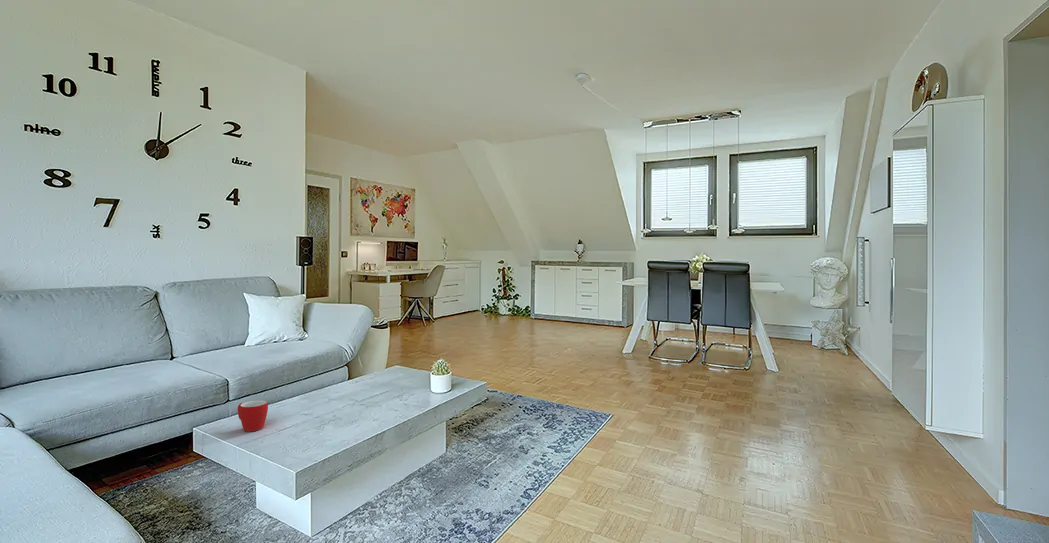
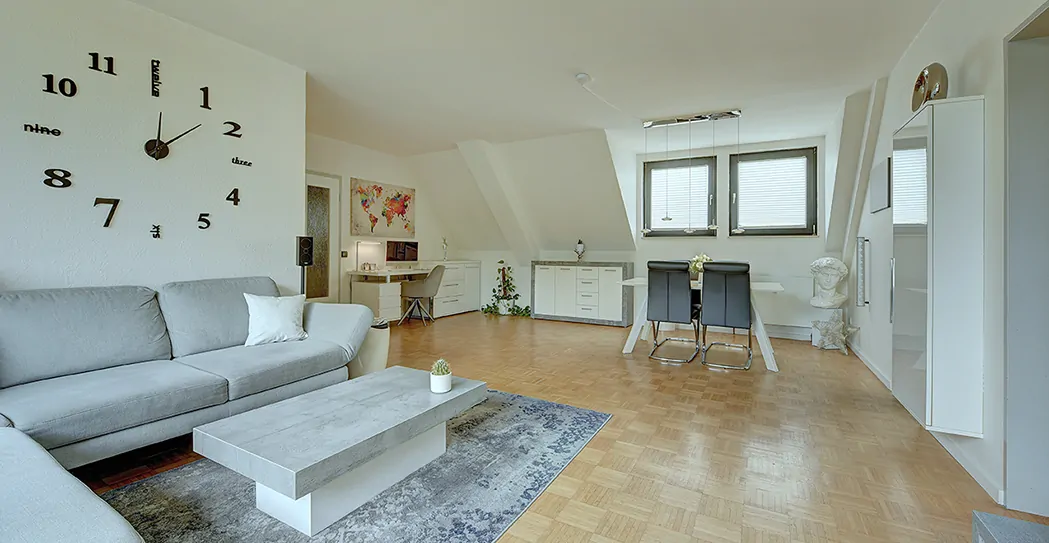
- mug (250, 415)
